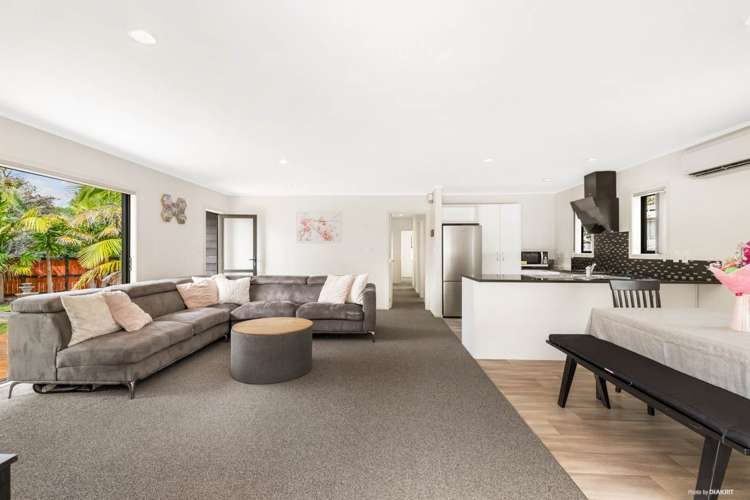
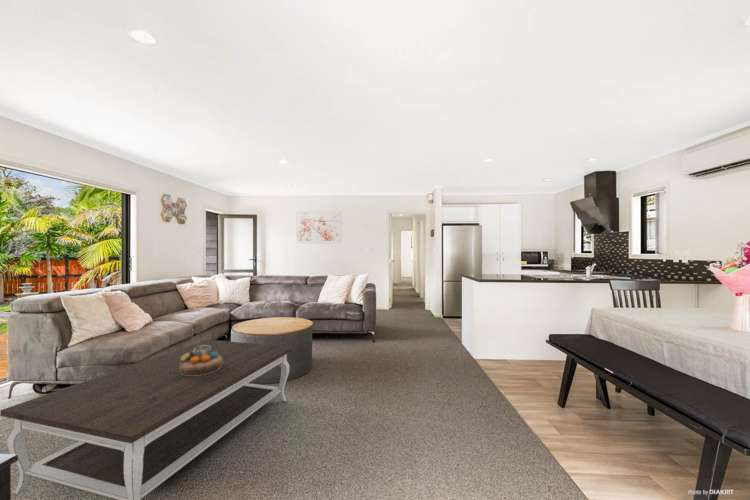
+ decorative bowl (201, 357)
+ coffee table (182, 403)
